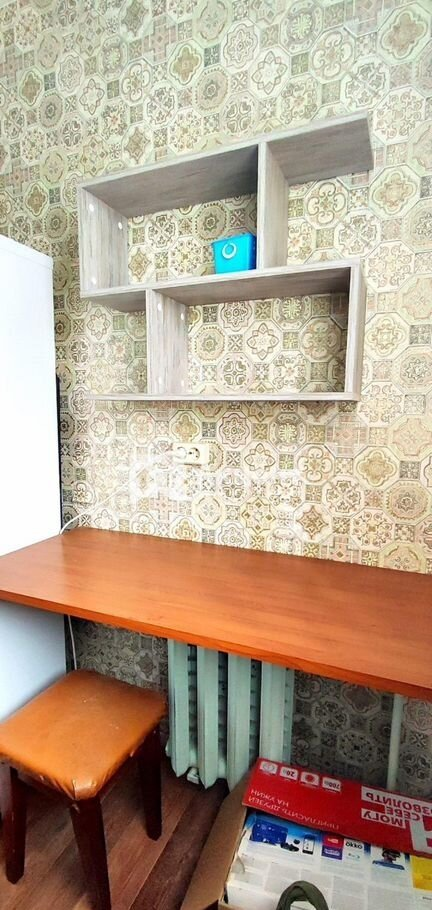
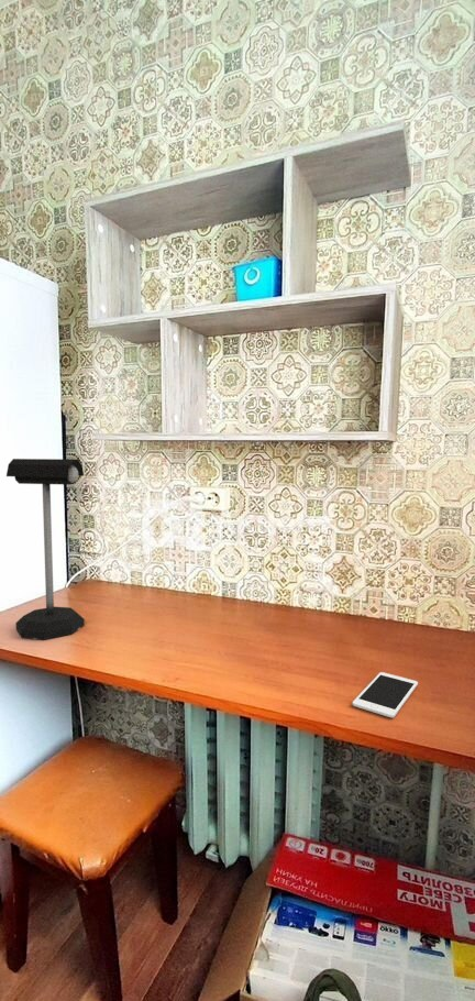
+ cell phone (386, 693)
+ mailbox (48, 544)
